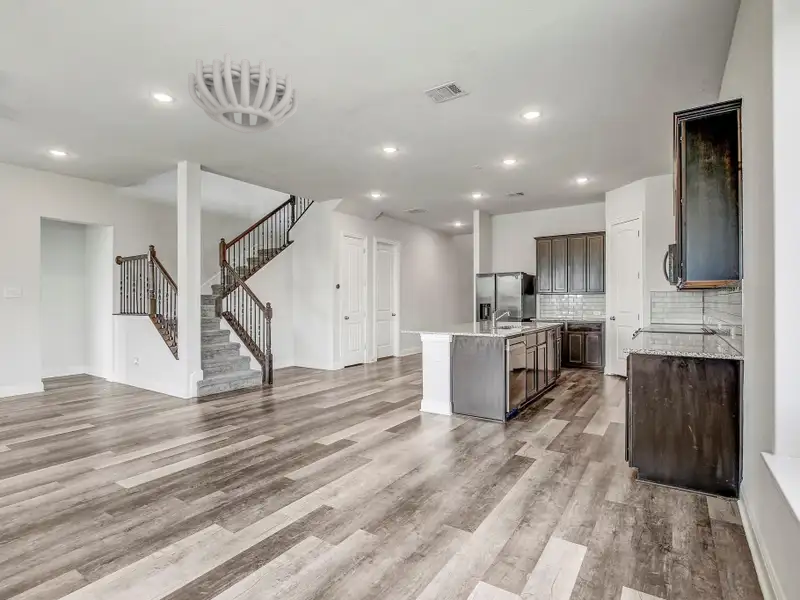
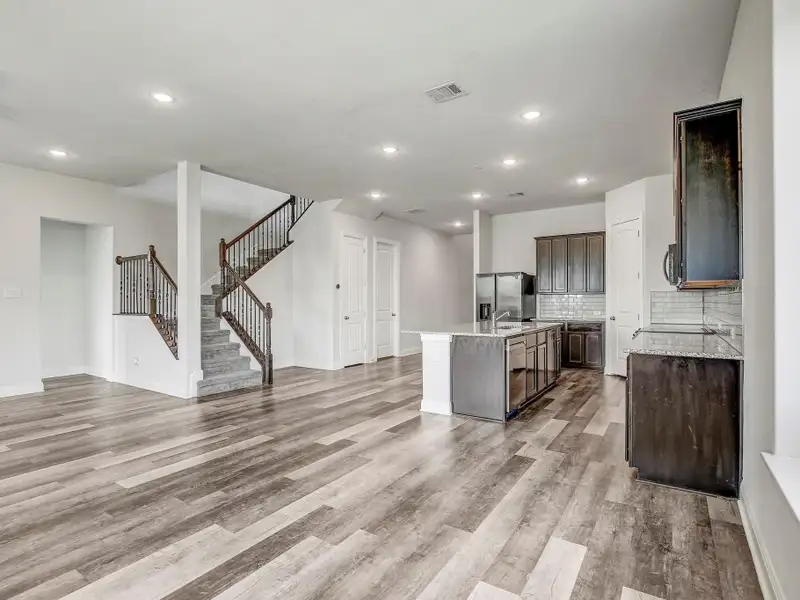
- chandelier (245, 101)
